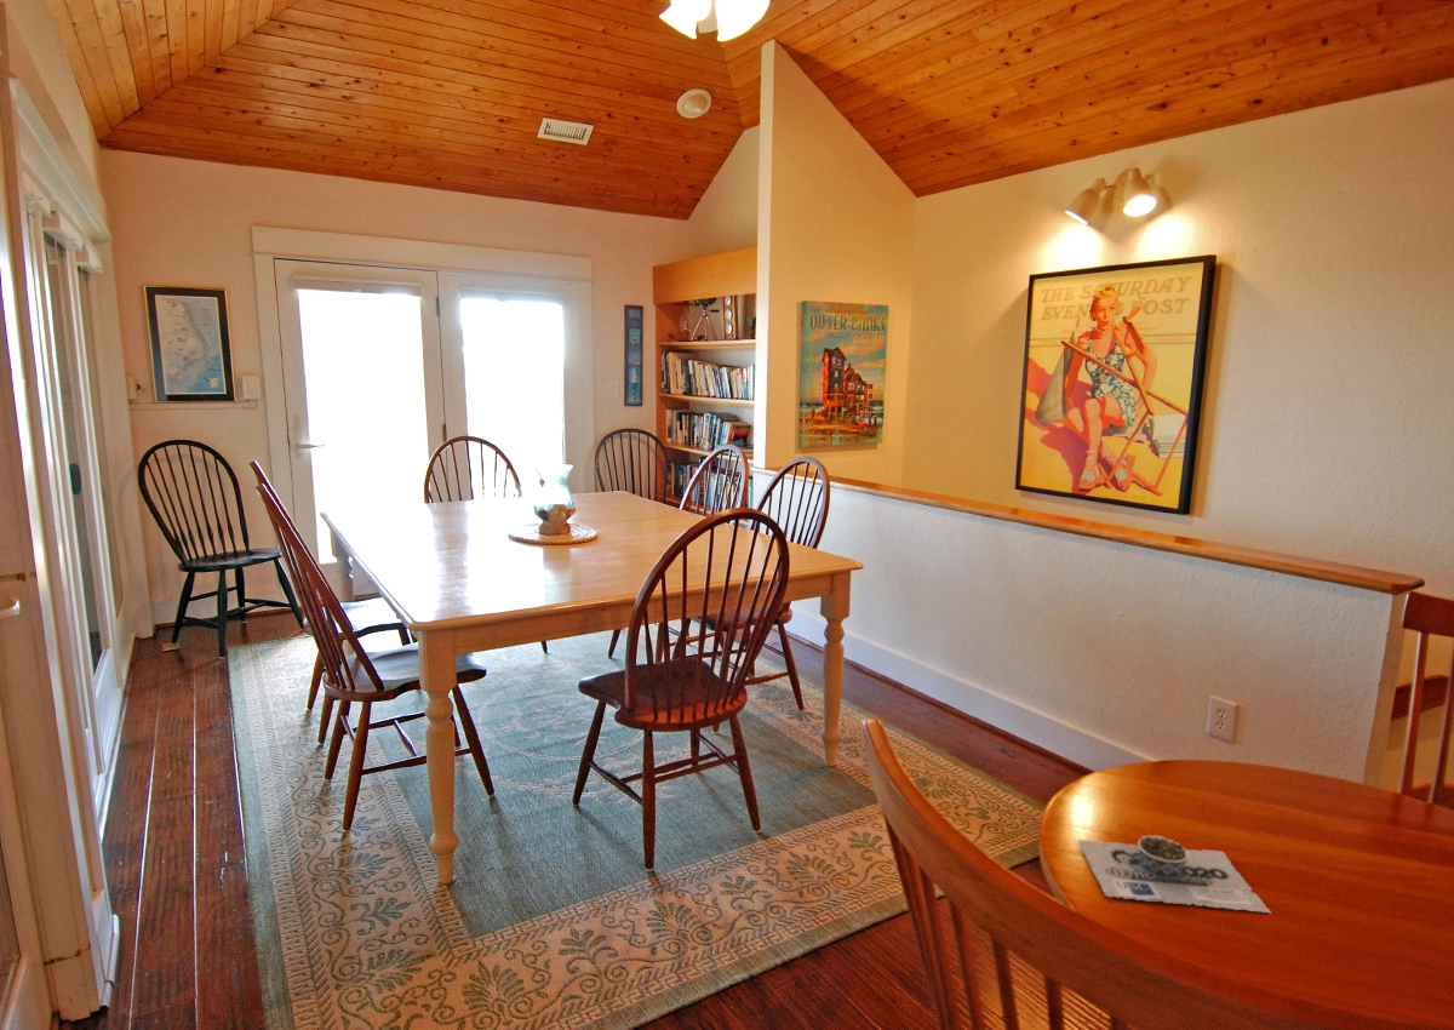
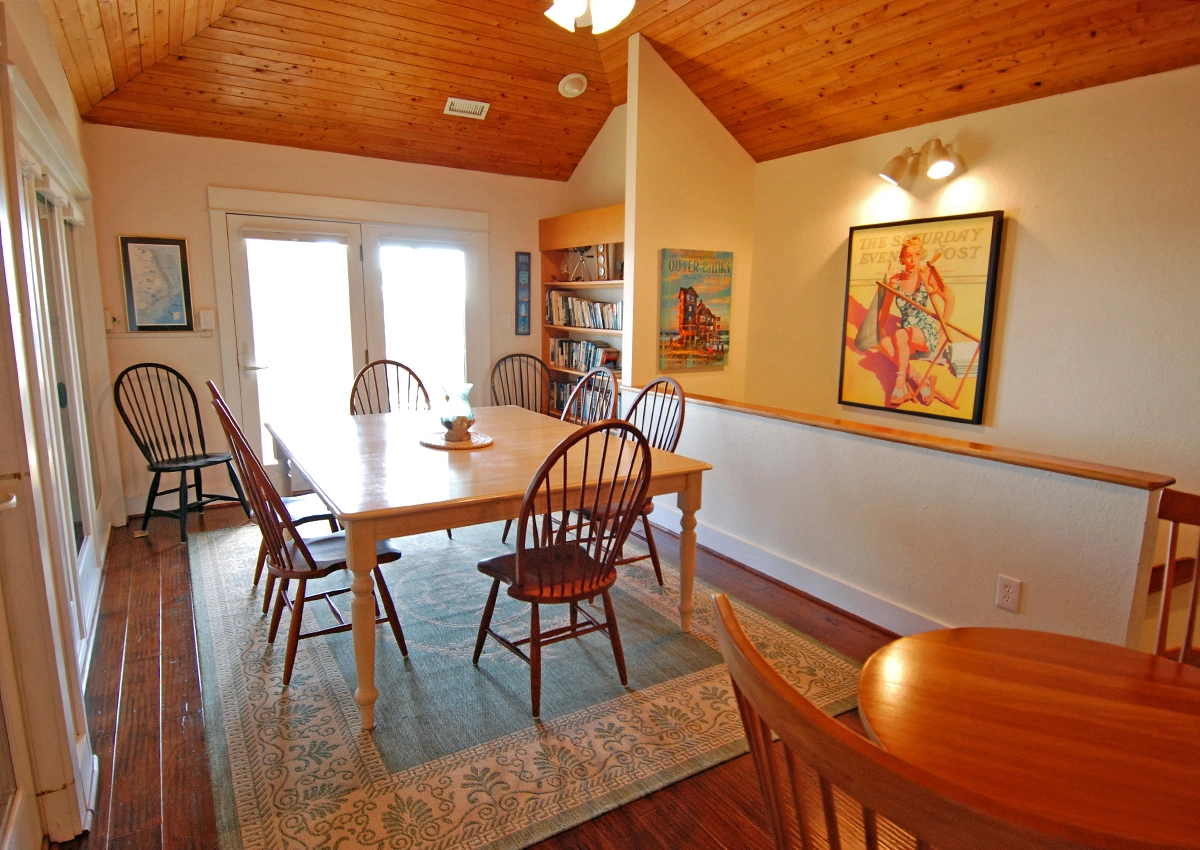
- decorative bowl (1167, 864)
